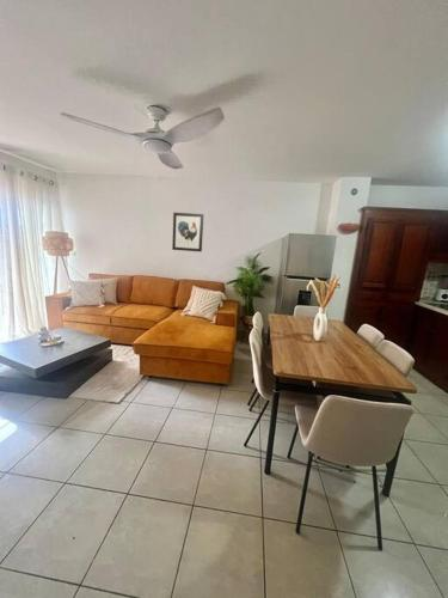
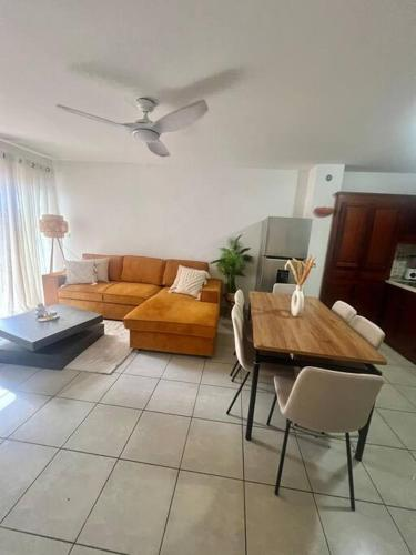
- wall art (188, 232)
